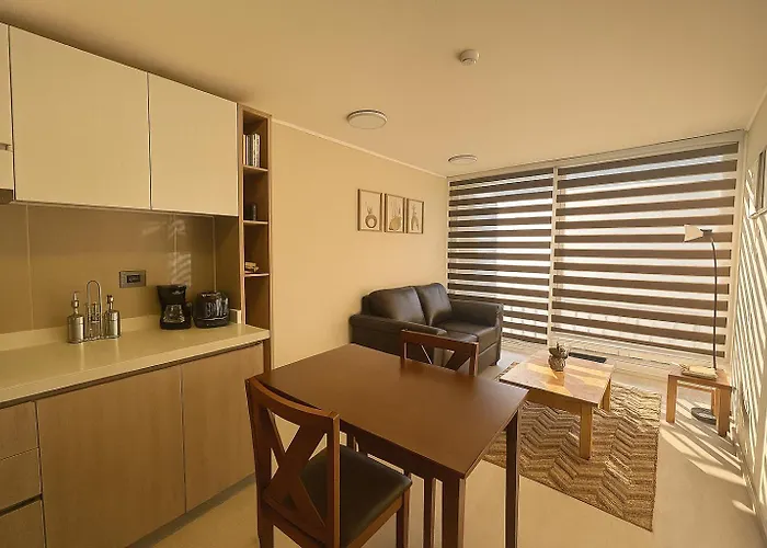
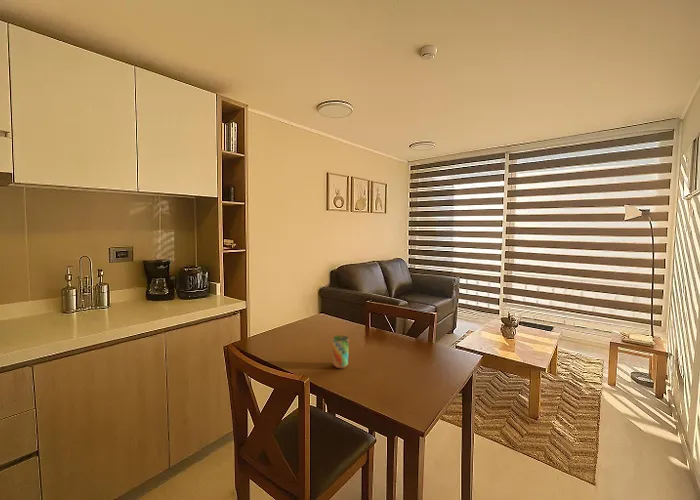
+ cup (340, 352)
